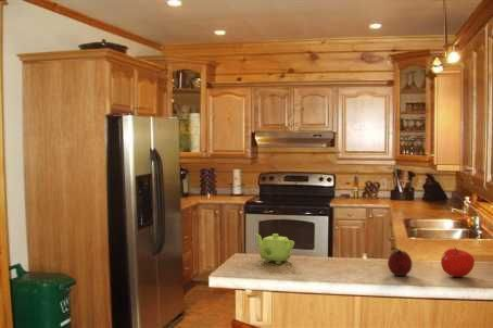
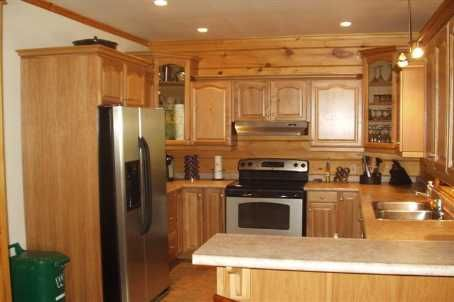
- teapot (274, 247)
- fruit (457, 261)
- fruit (399, 261)
